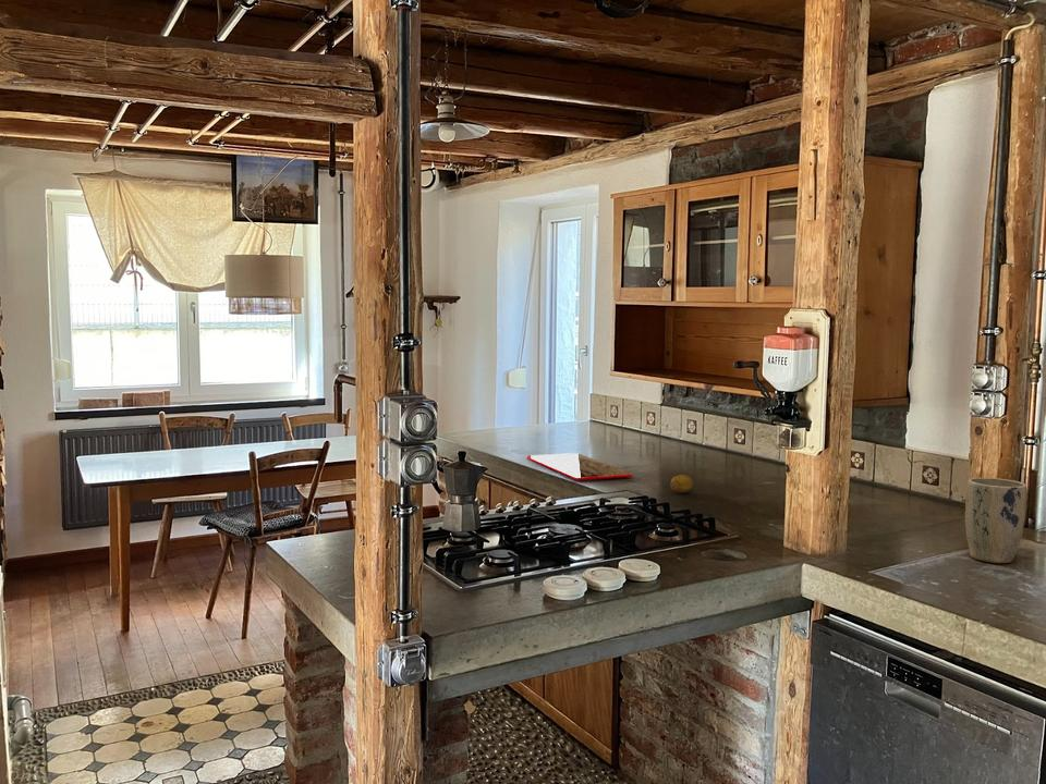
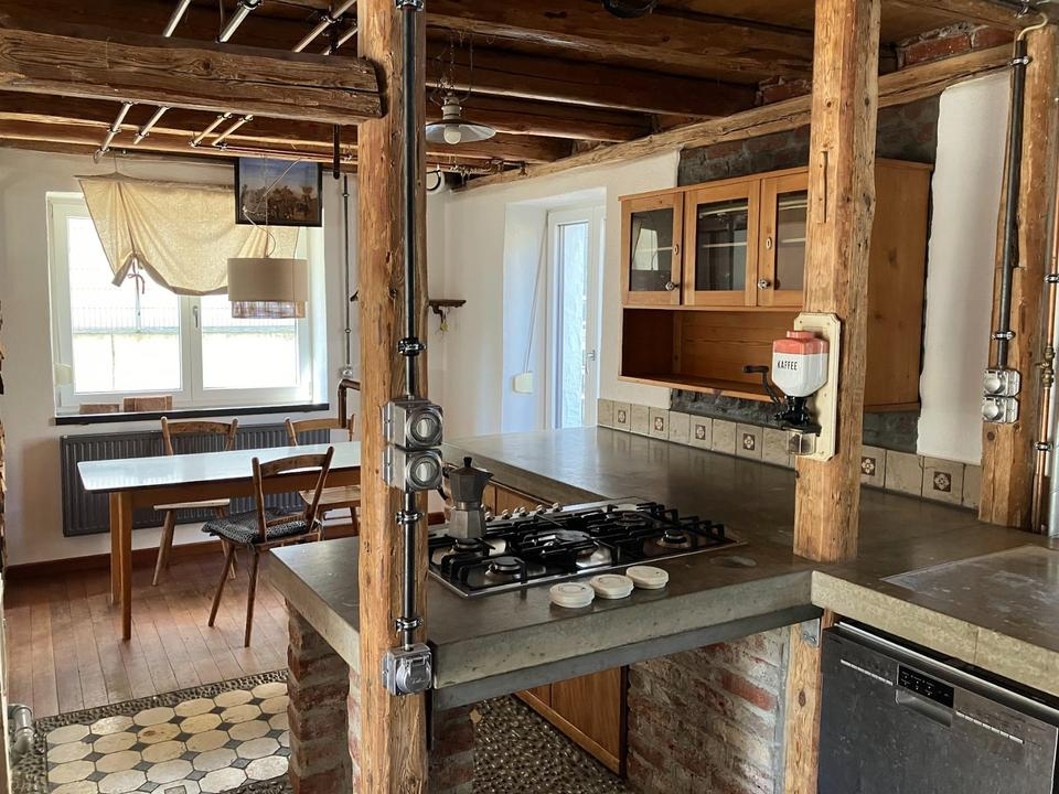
- cutting board (576, 465)
- plant pot (994, 519)
- fruit (681, 483)
